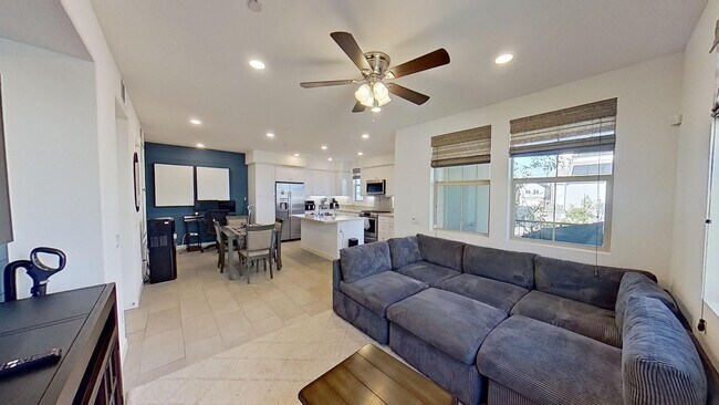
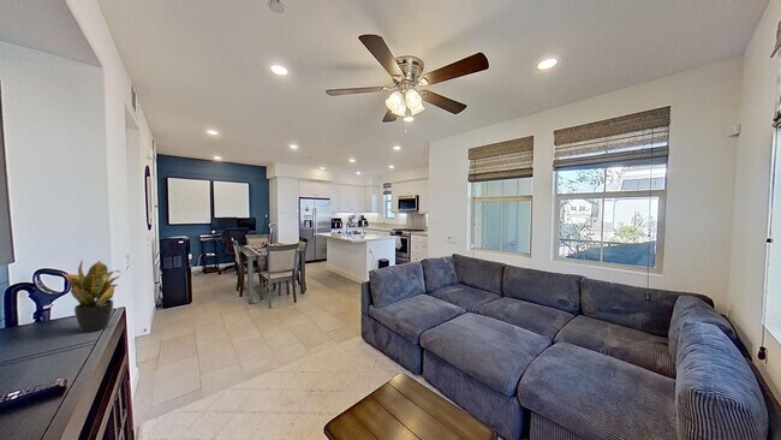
+ potted plant (96, 292)
